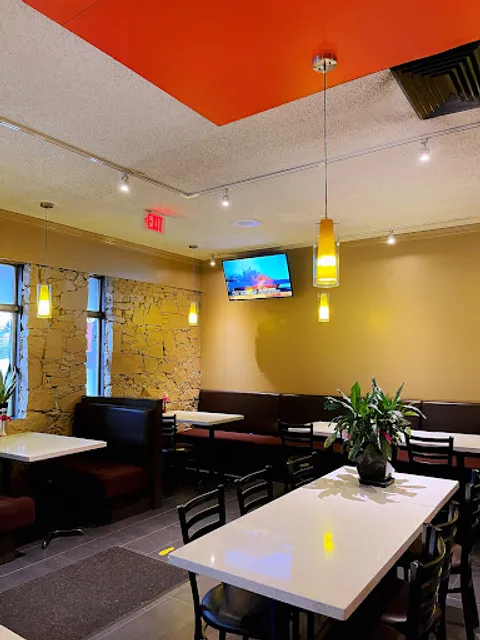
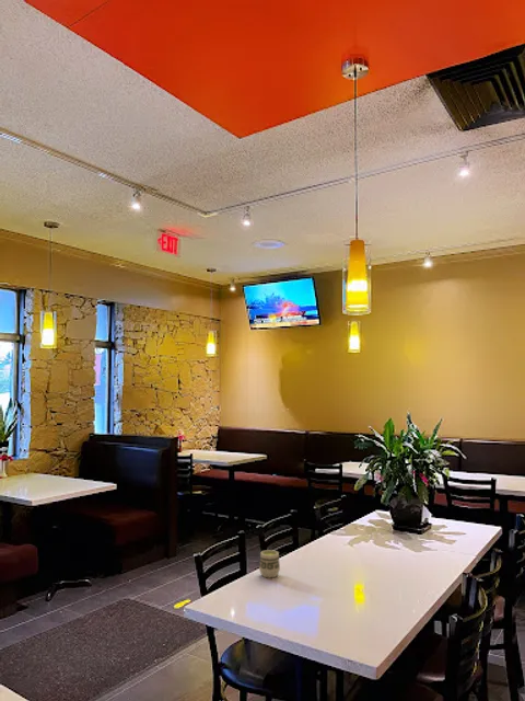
+ cup (269, 563)
